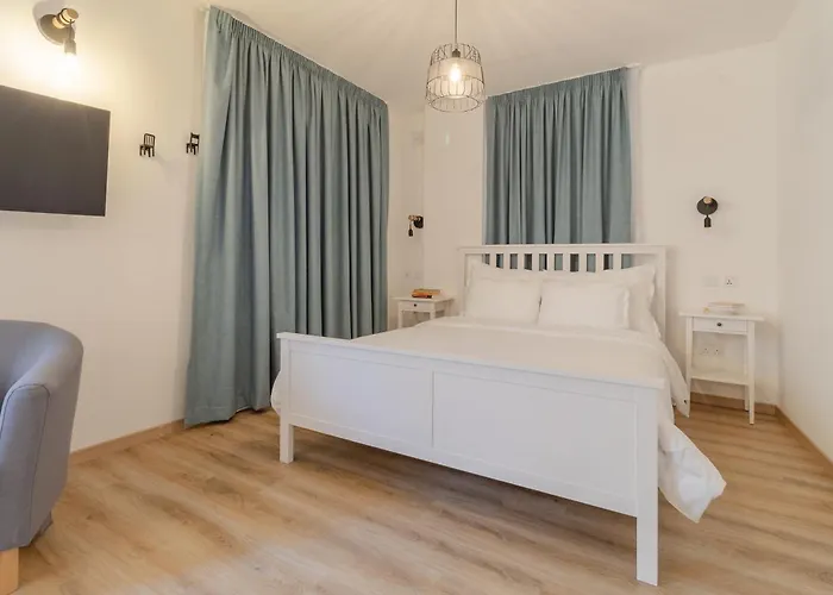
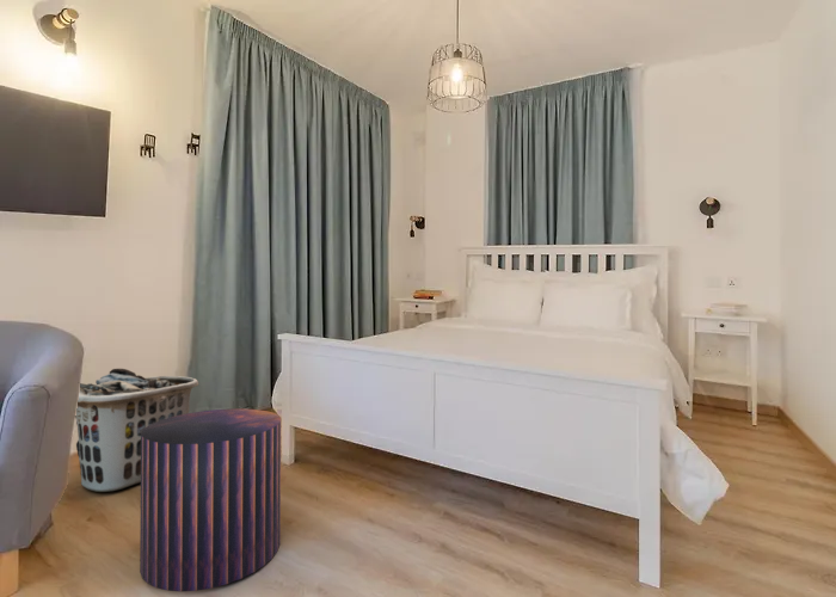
+ stool (214, 487)
+ clothes hamper (136, 420)
